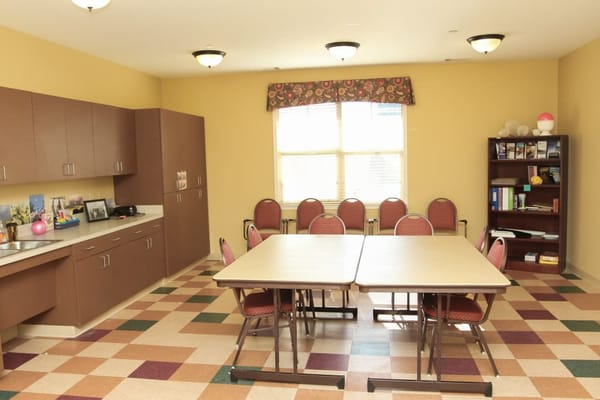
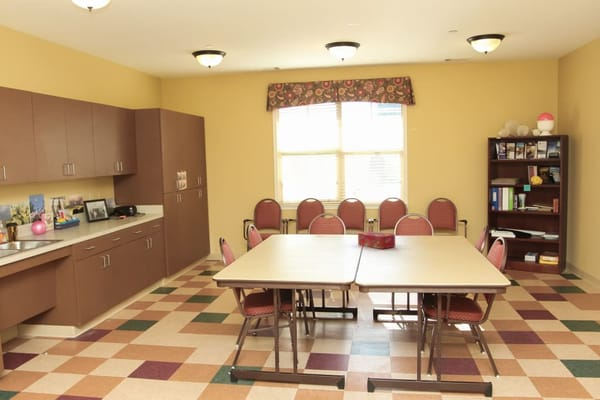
+ tissue box (376, 240)
